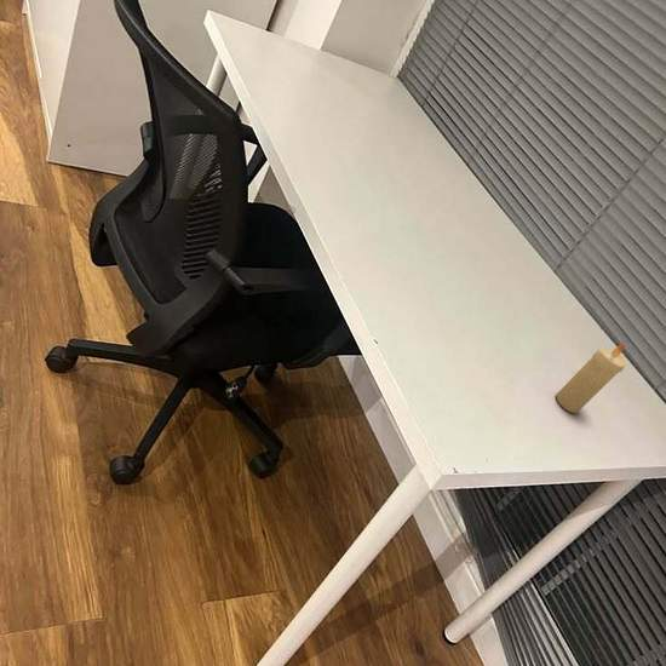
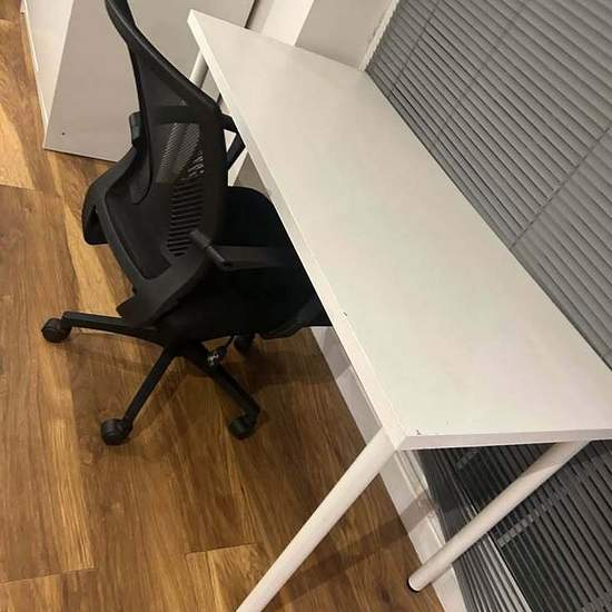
- candle (595, 374)
